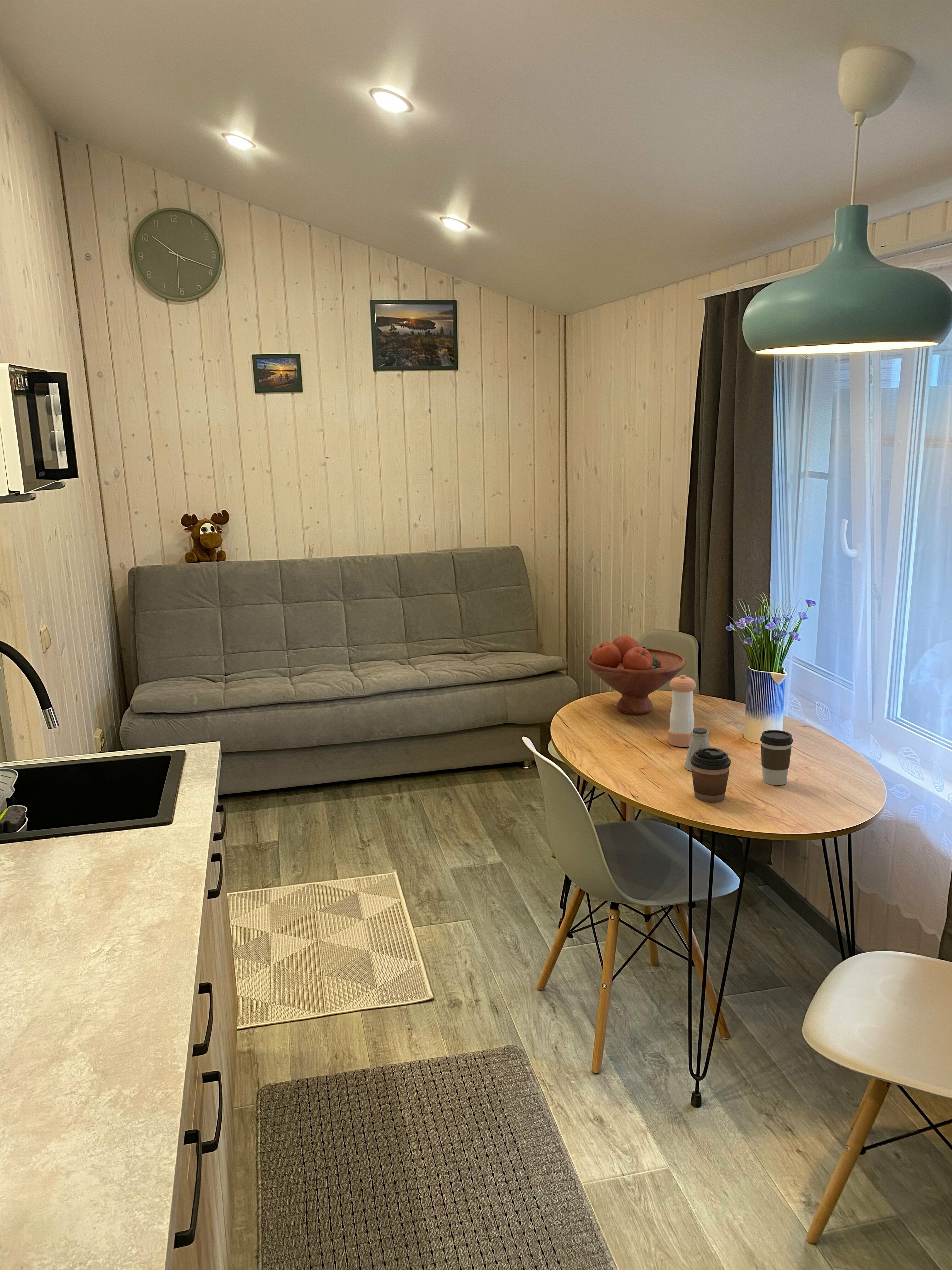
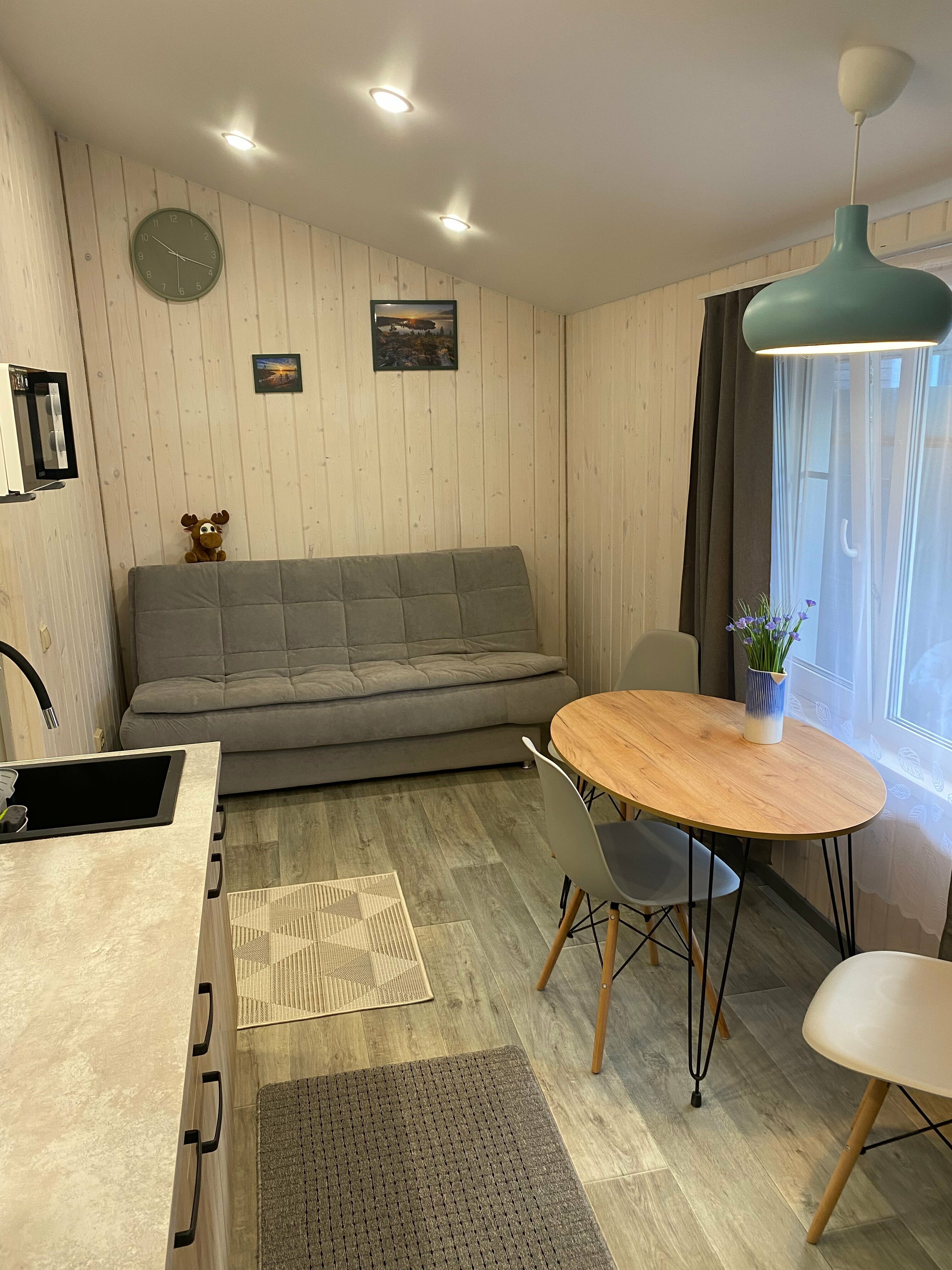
- pepper shaker (682, 709)
- coffee cup (775, 758)
- coffee cup (710, 773)
- saltshaker (699, 748)
- fruit bowl (635, 675)
